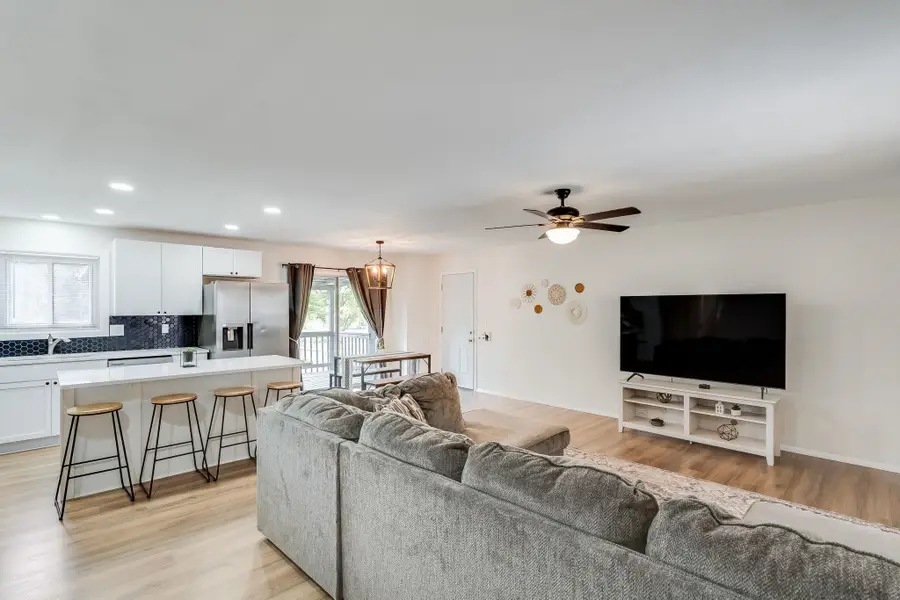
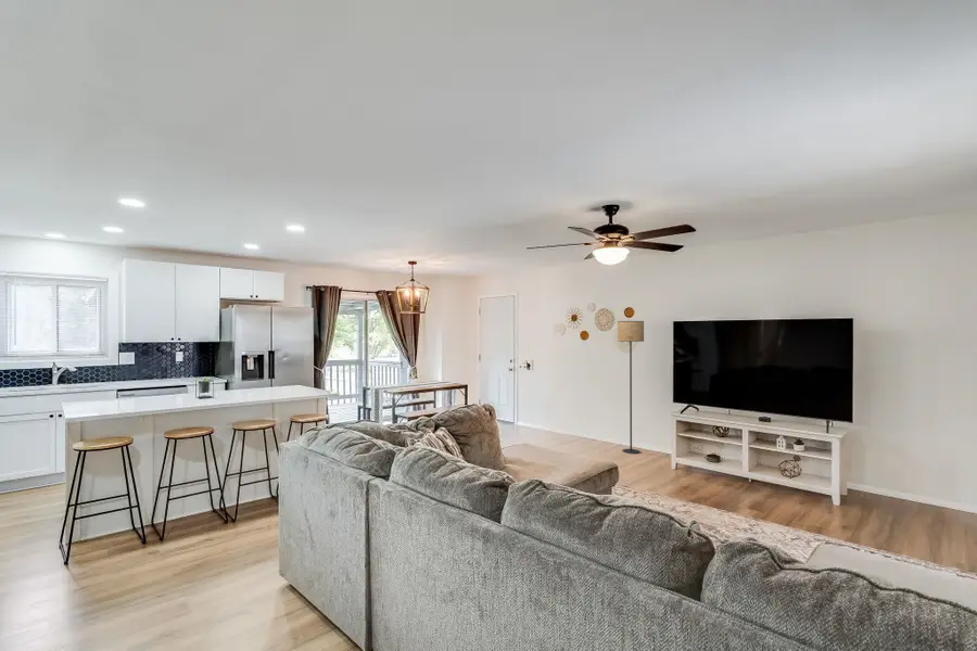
+ floor lamp (631, 386)
